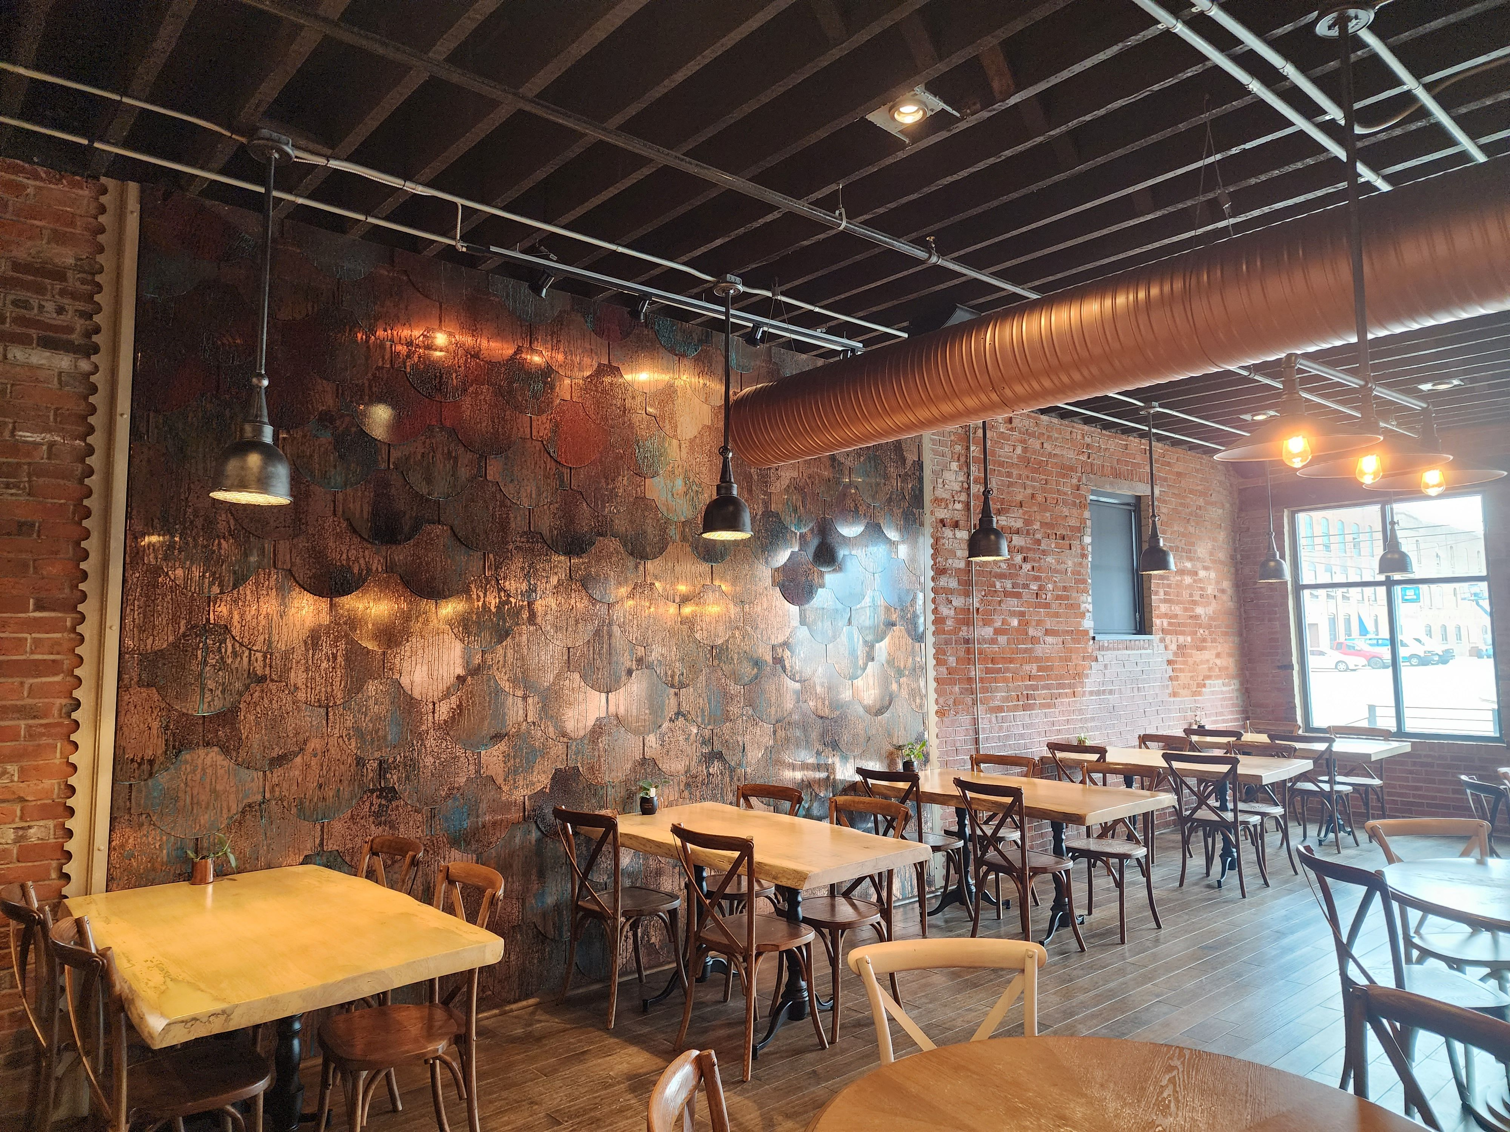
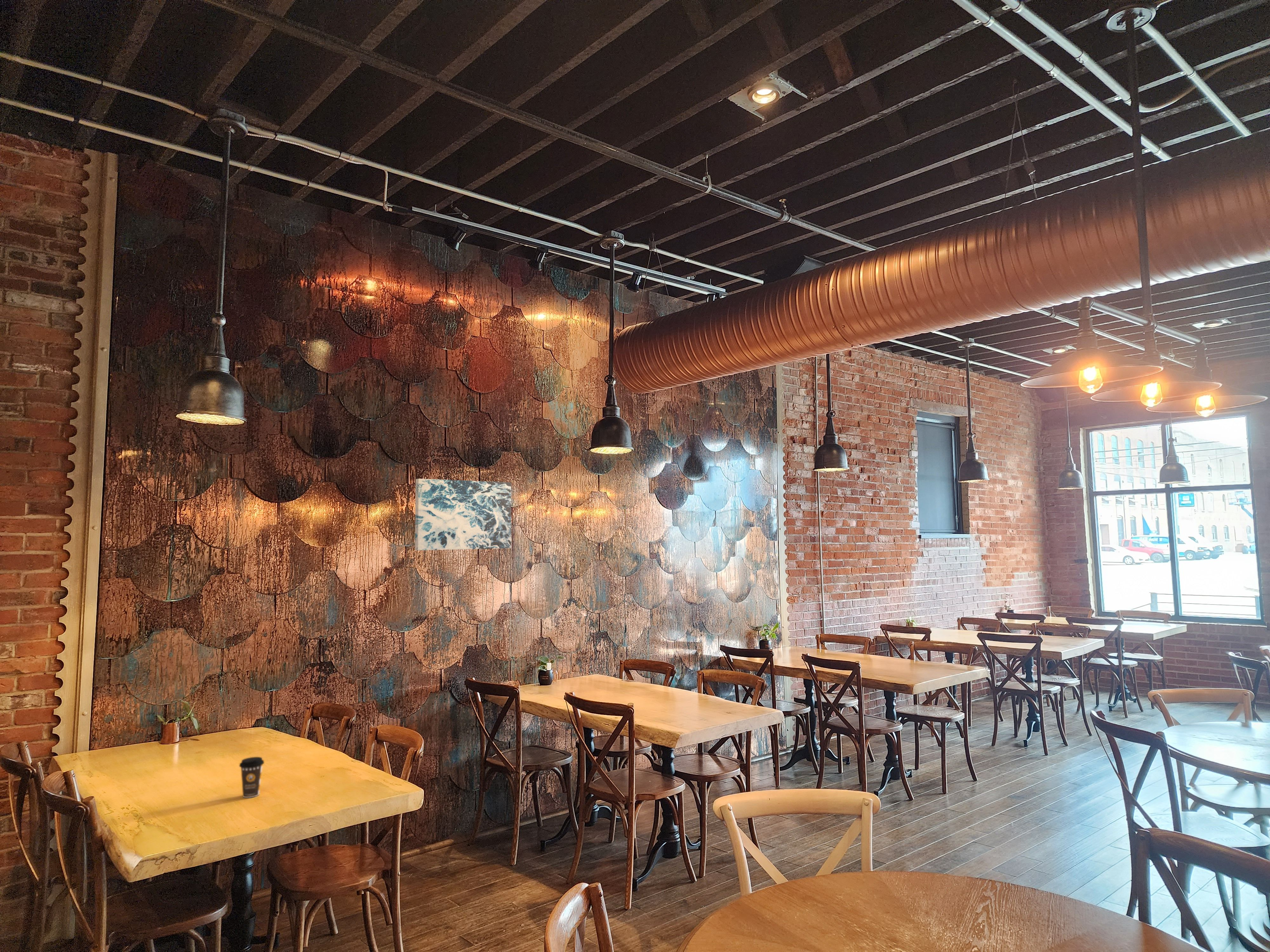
+ wall art (465, 515)
+ coffee cup (251, 777)
